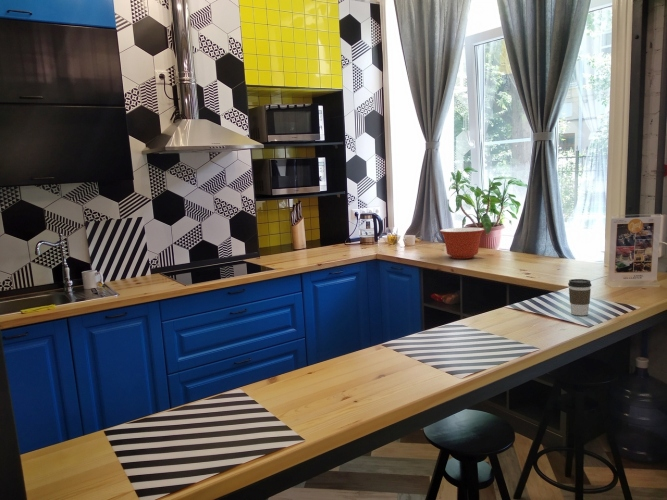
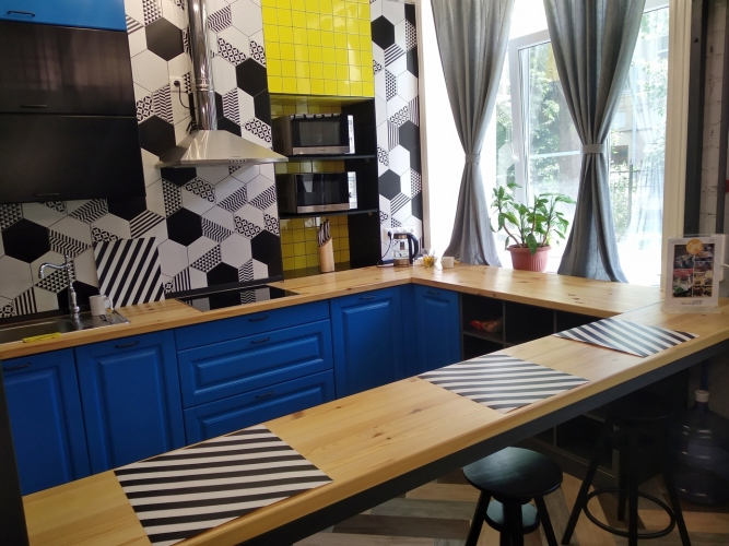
- coffee cup (579, 297)
- mixing bowl (462, 243)
